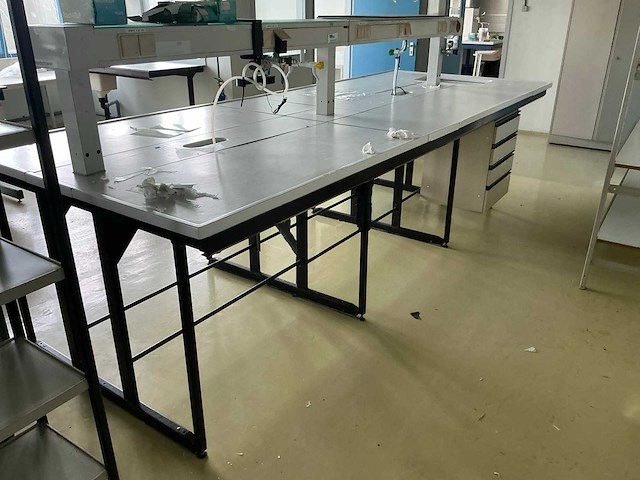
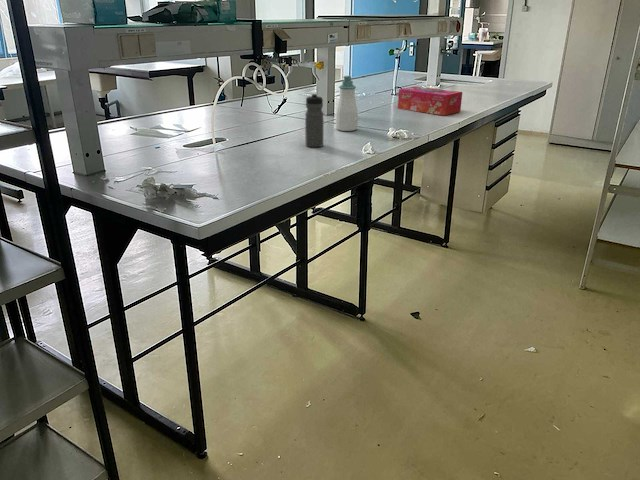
+ tissue box (429, 100)
+ water bottle (314, 119)
+ soap bottle (347, 103)
